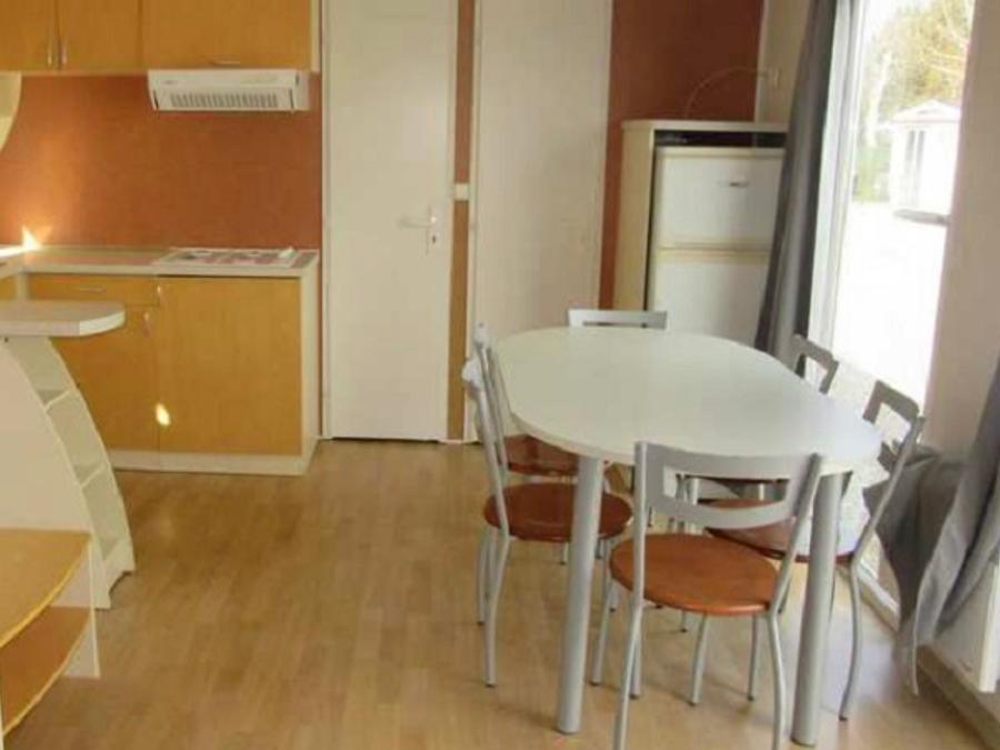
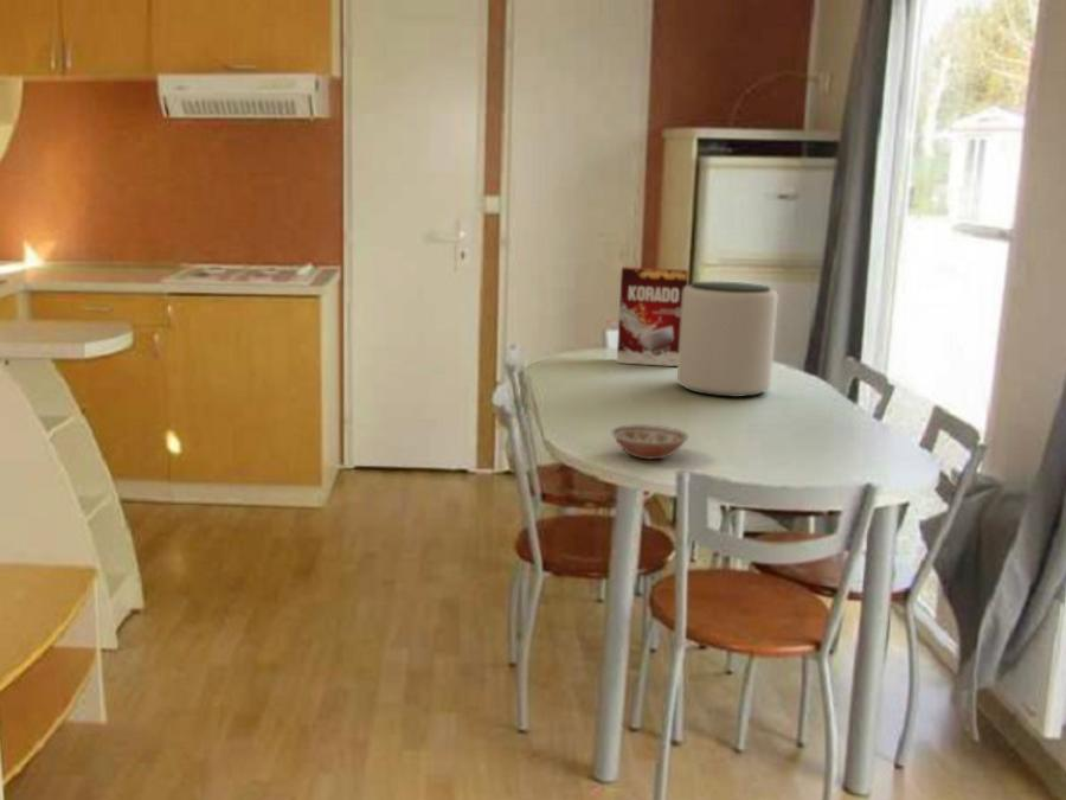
+ plant pot (726, 337)
+ bowl (649, 443)
+ cereal box (651, 316)
